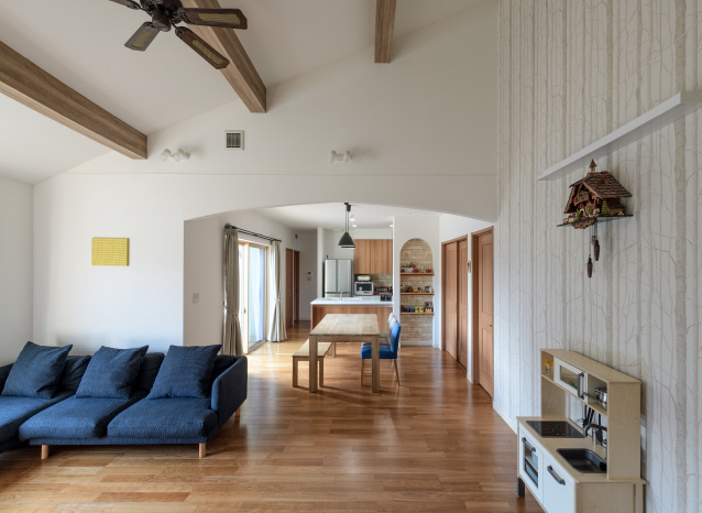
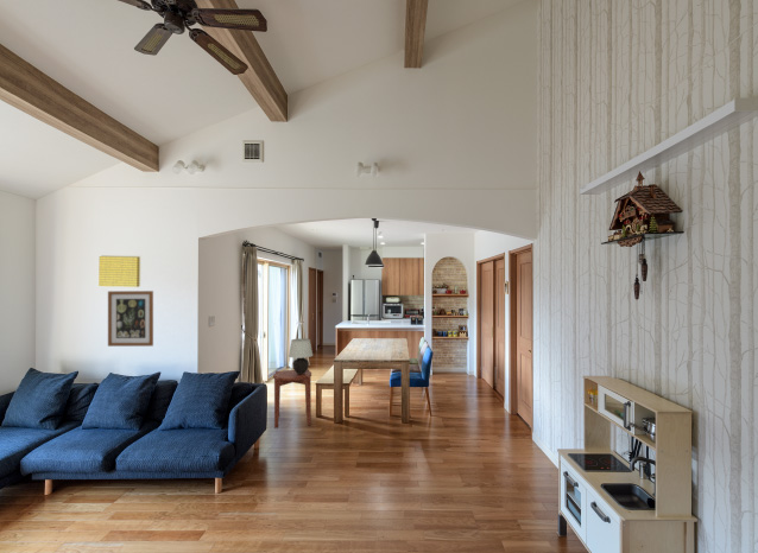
+ side table (279, 396)
+ wall art (130, 318)
+ table lamp (301, 356)
